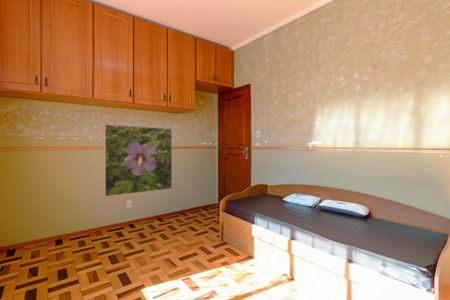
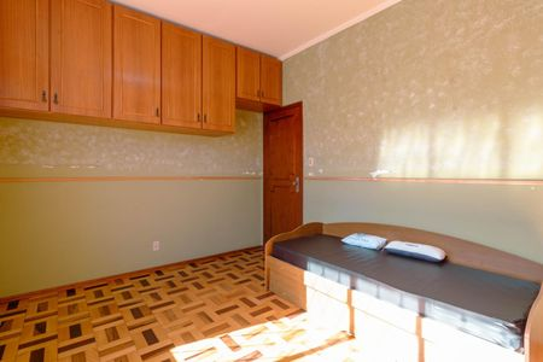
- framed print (141, 159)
